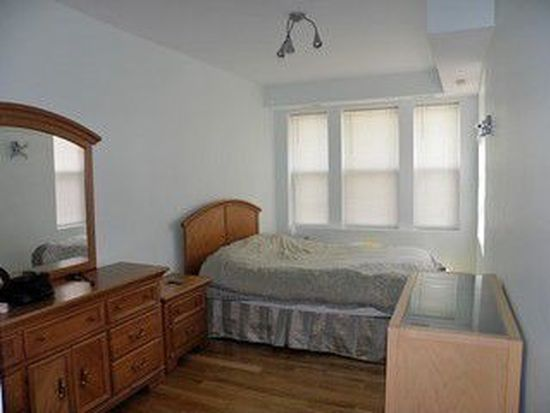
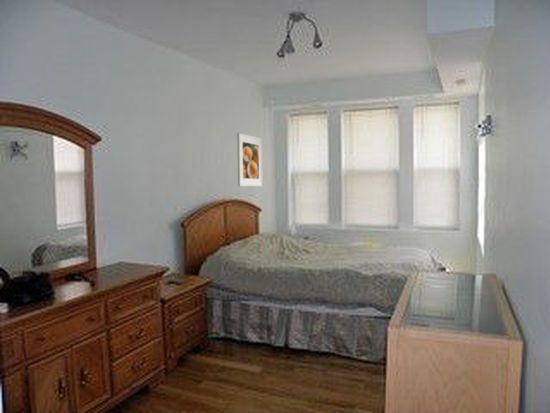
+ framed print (250, 161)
